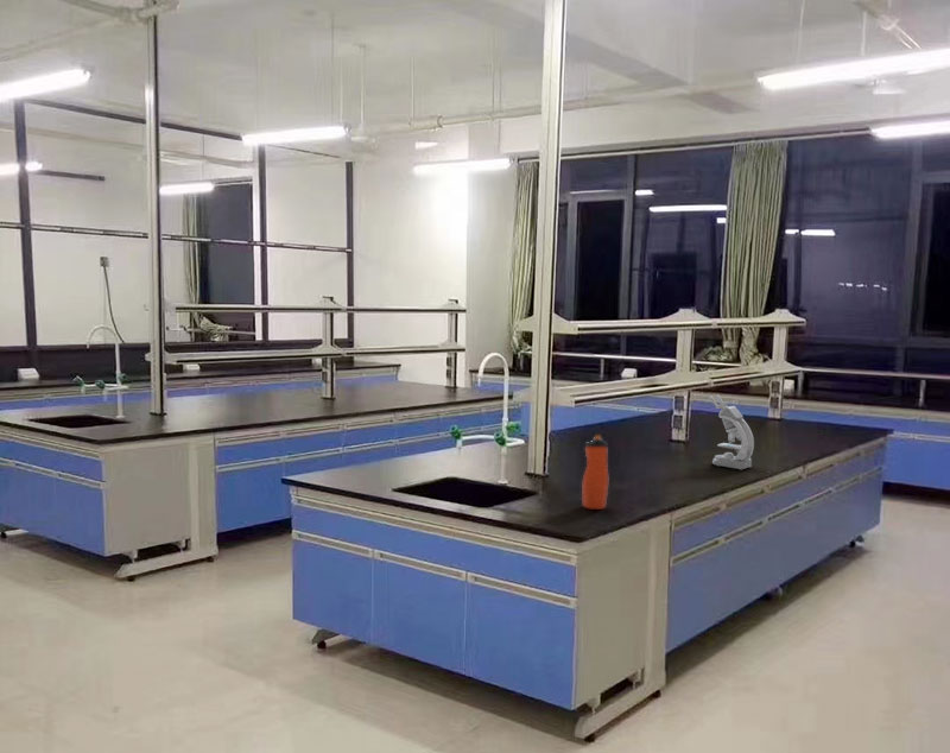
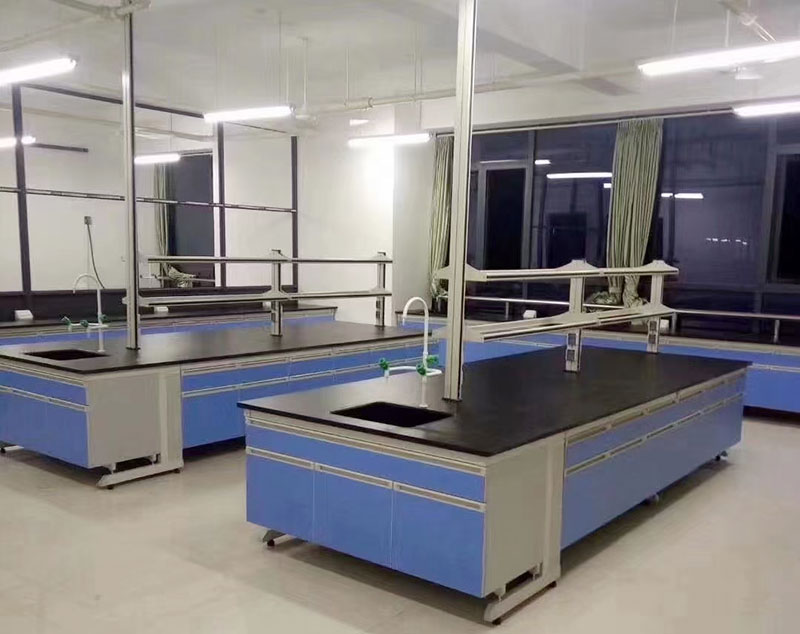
- microscope (730, 431)
- water bottle (595, 470)
